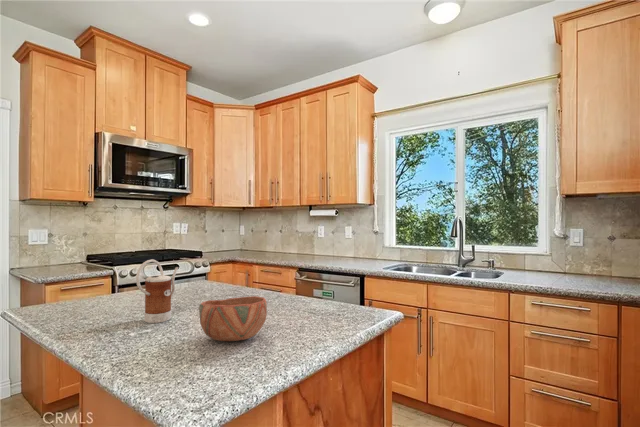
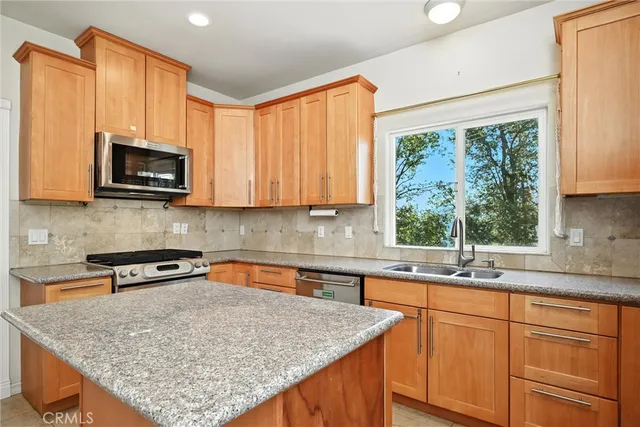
- kettle (158, 288)
- bowl (233, 317)
